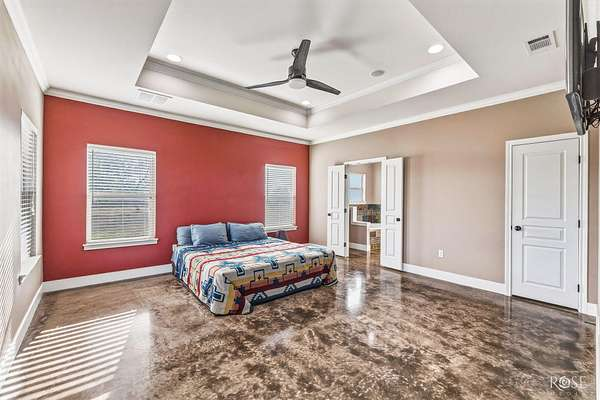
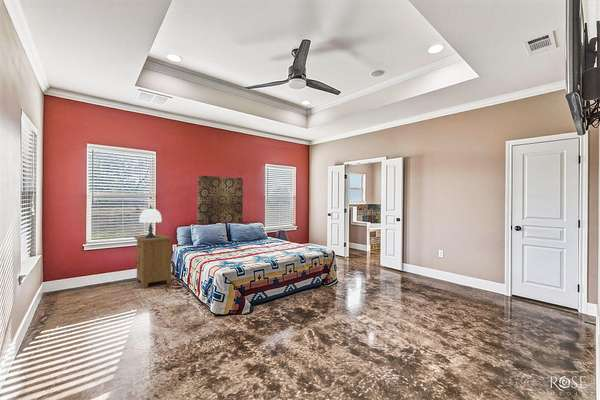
+ nightstand (152, 259)
+ wall art (221, 200)
+ table lamp (150, 220)
